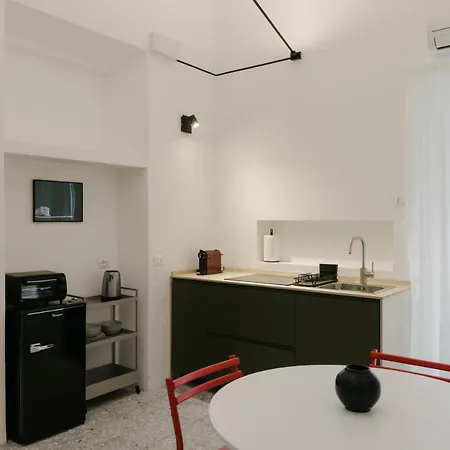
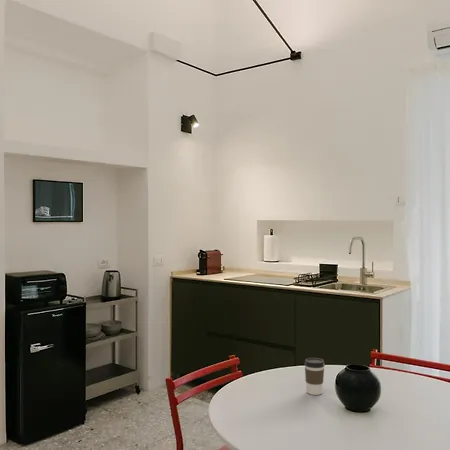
+ coffee cup (314, 376)
